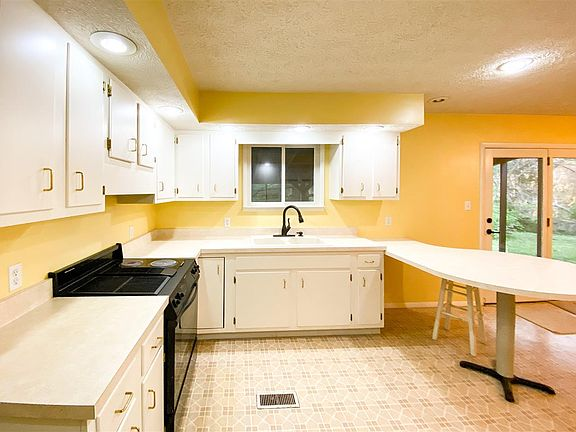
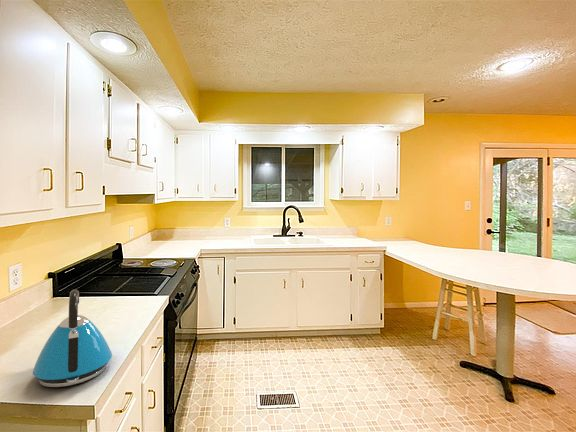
+ kettle (74, 331)
